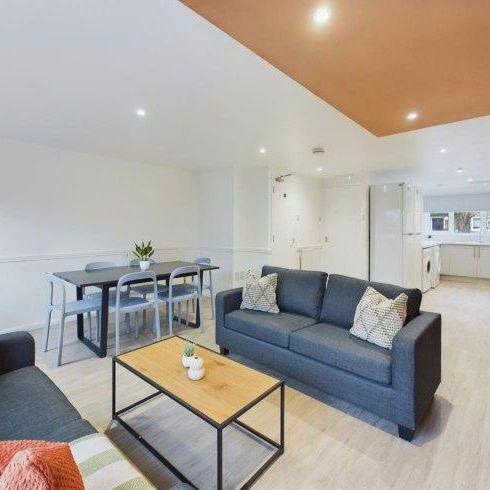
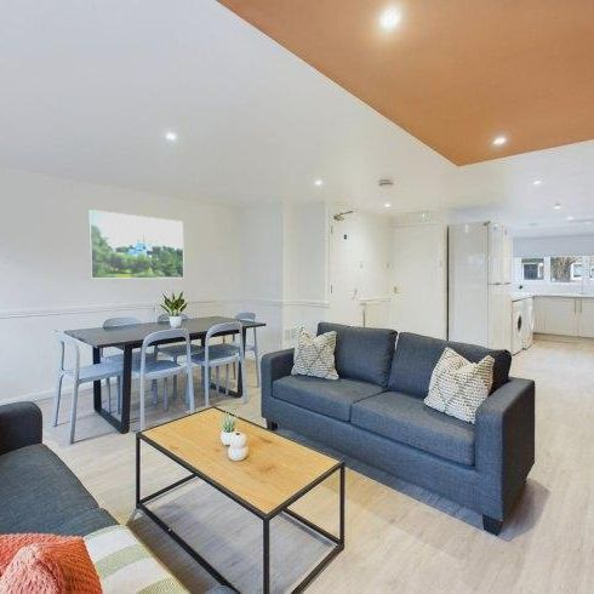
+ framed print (141, 247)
